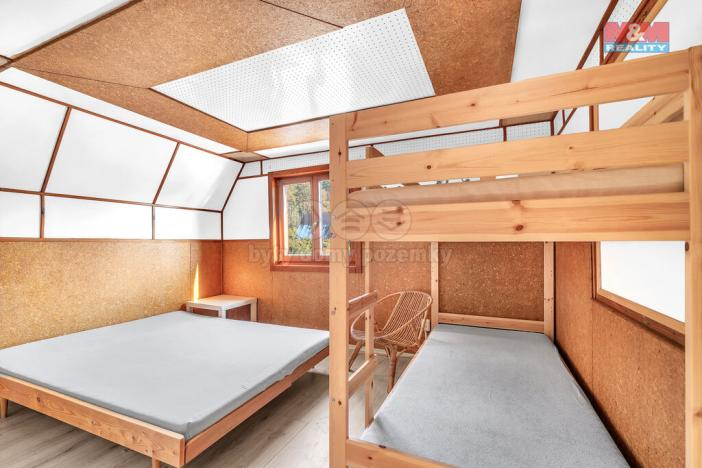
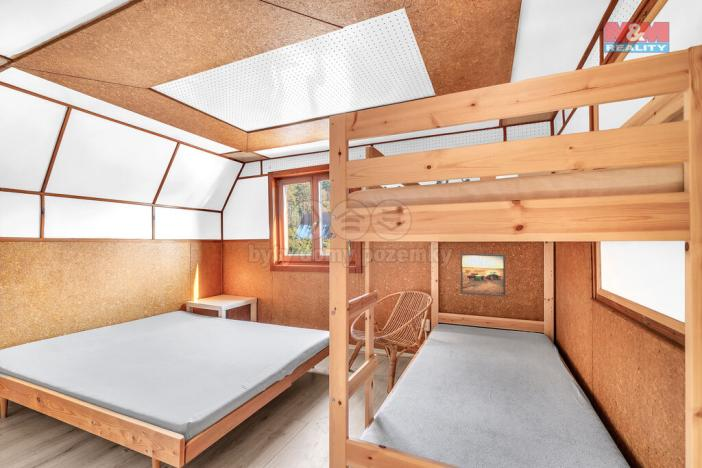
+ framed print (482, 274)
